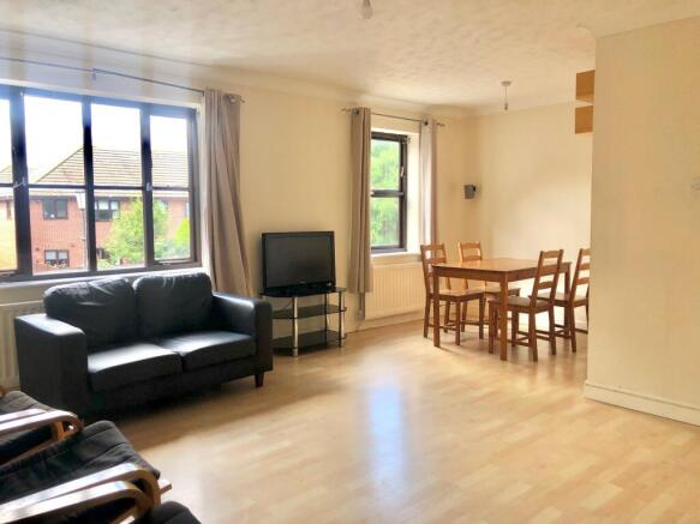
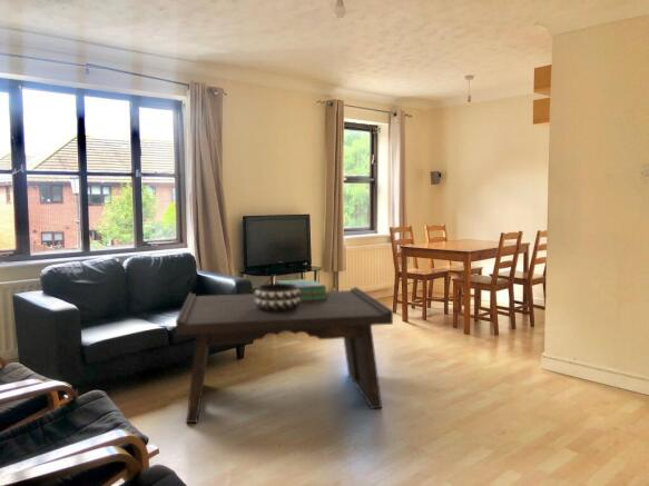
+ coffee table (277, 334)
+ decorative bowl (277, 297)
+ stack of books (299, 289)
